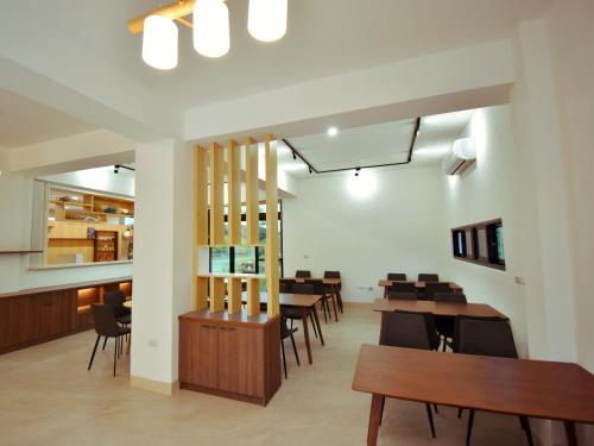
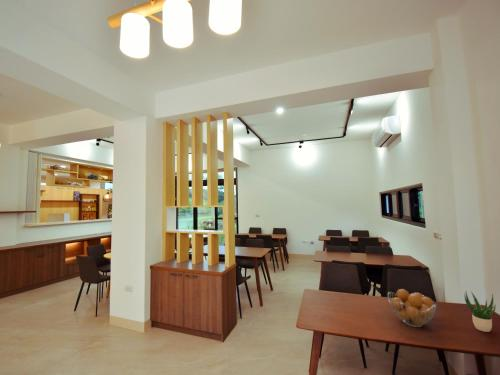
+ potted plant (479, 309)
+ fruit basket (411, 307)
